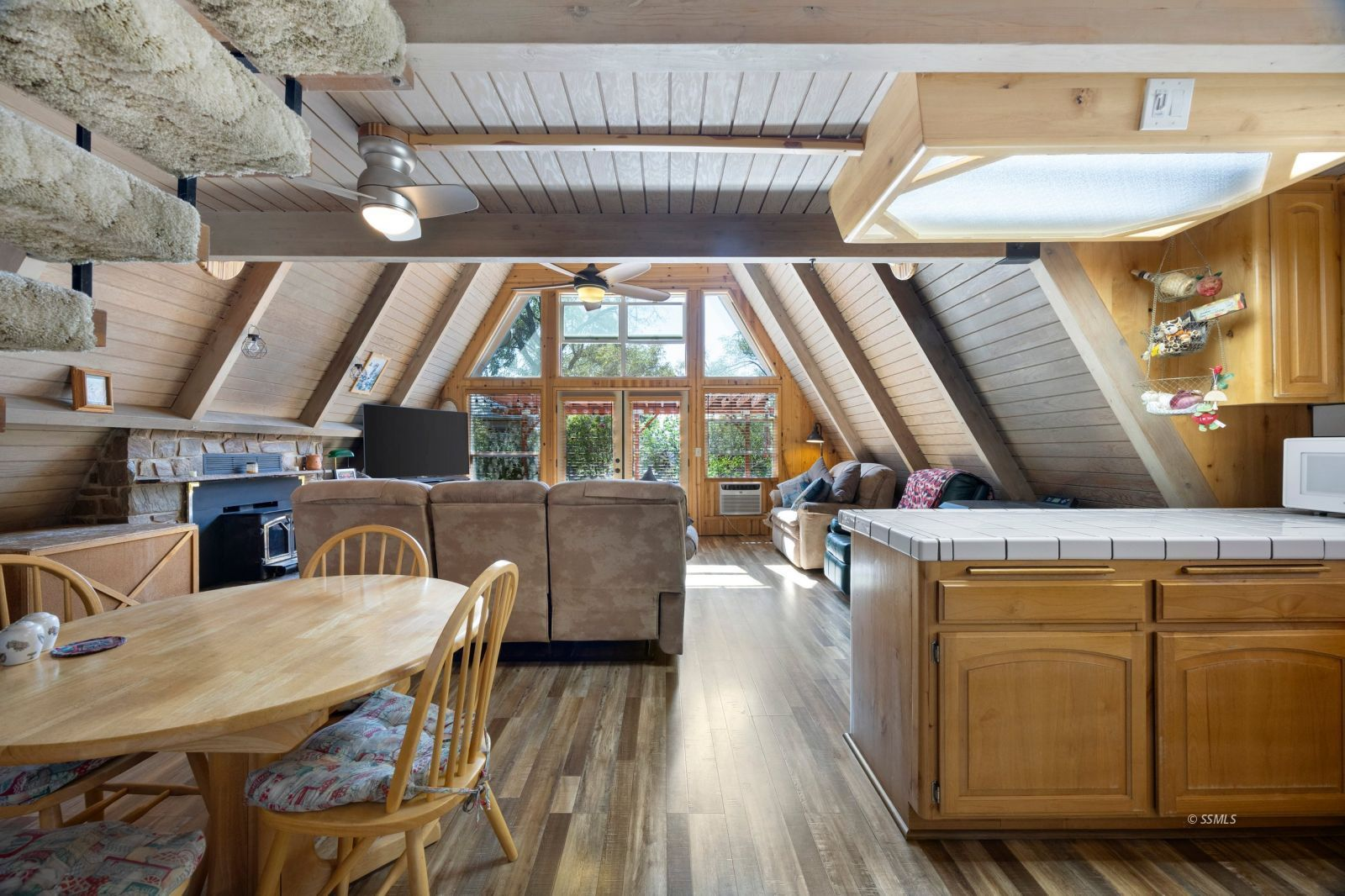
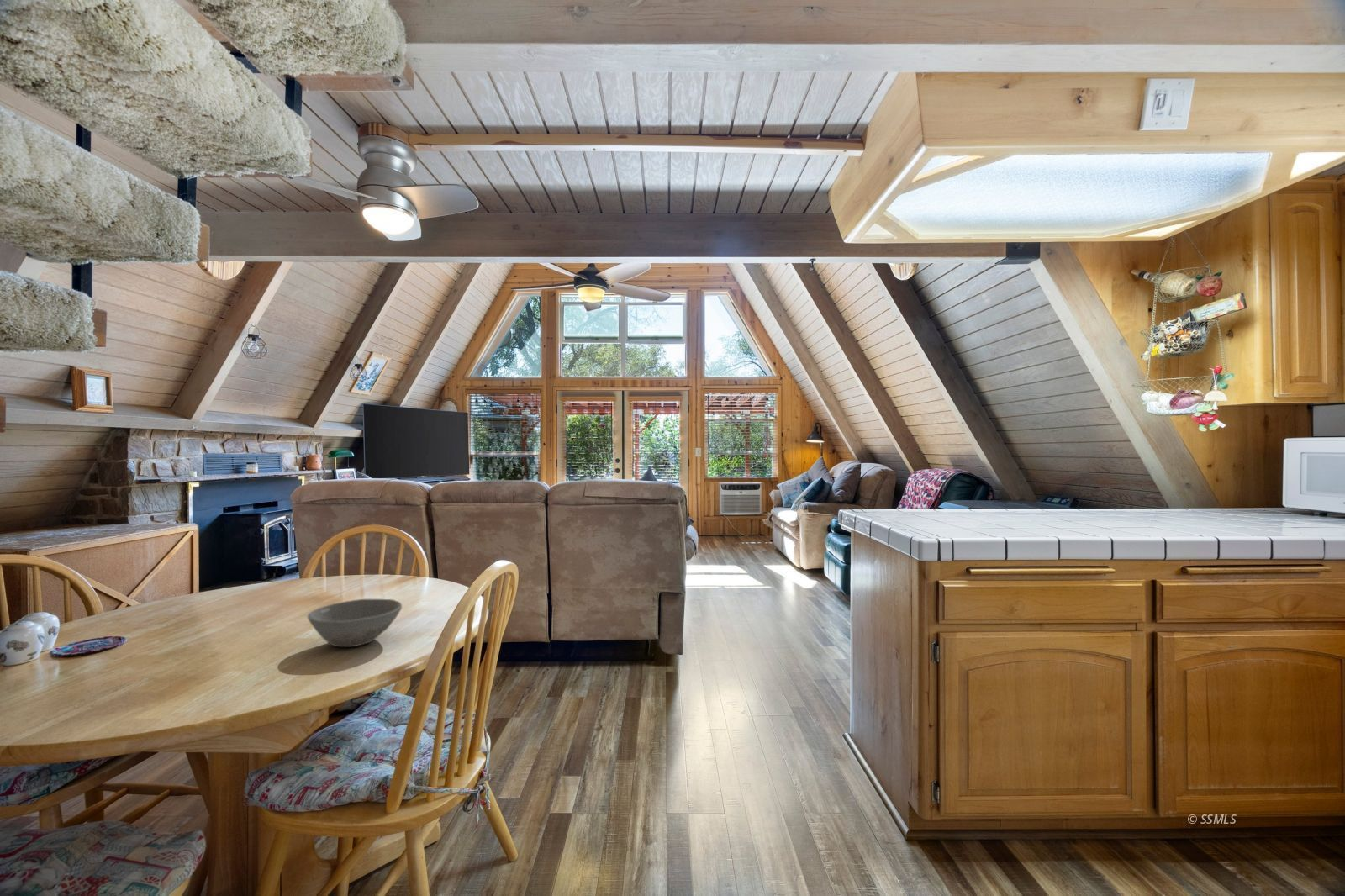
+ bowl (356, 625)
